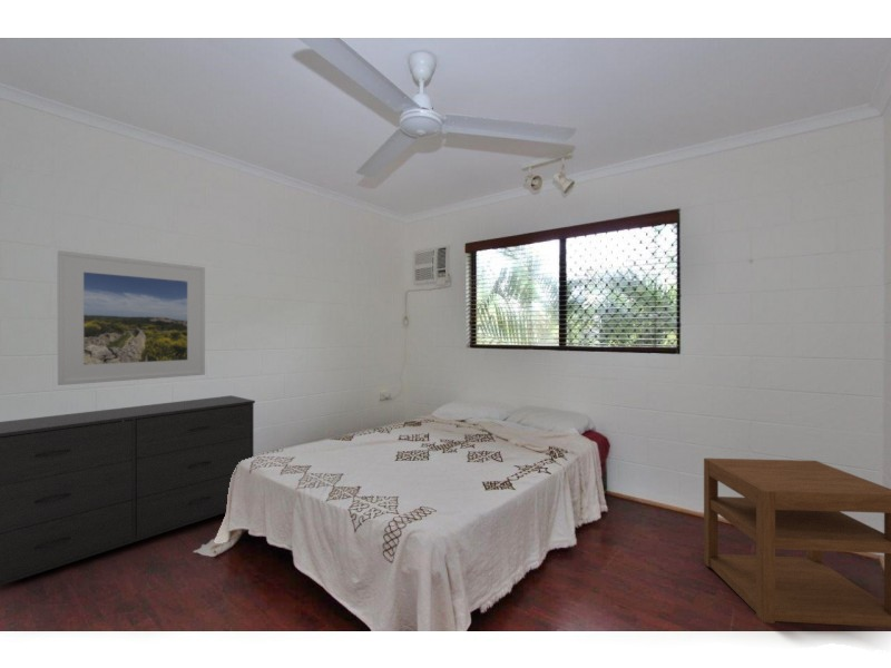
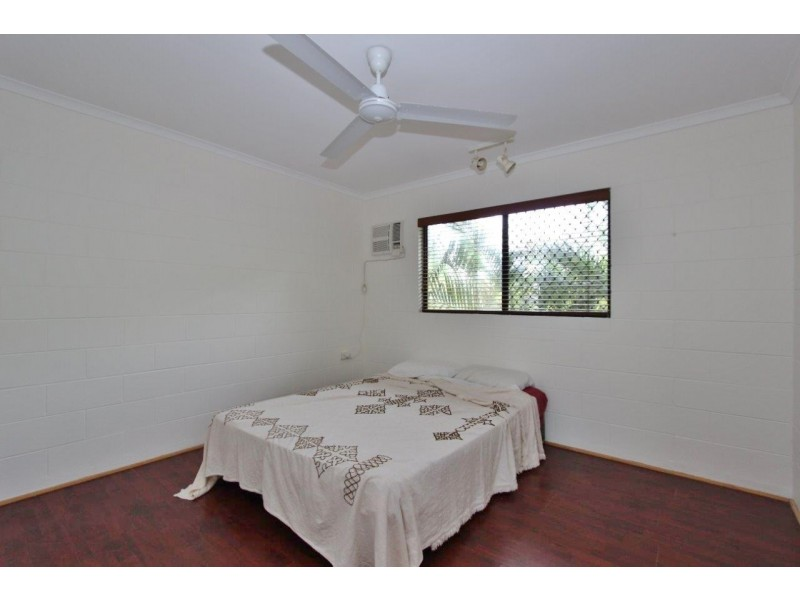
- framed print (139, 320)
- nightstand (792, 533)
- dresser (125, 477)
